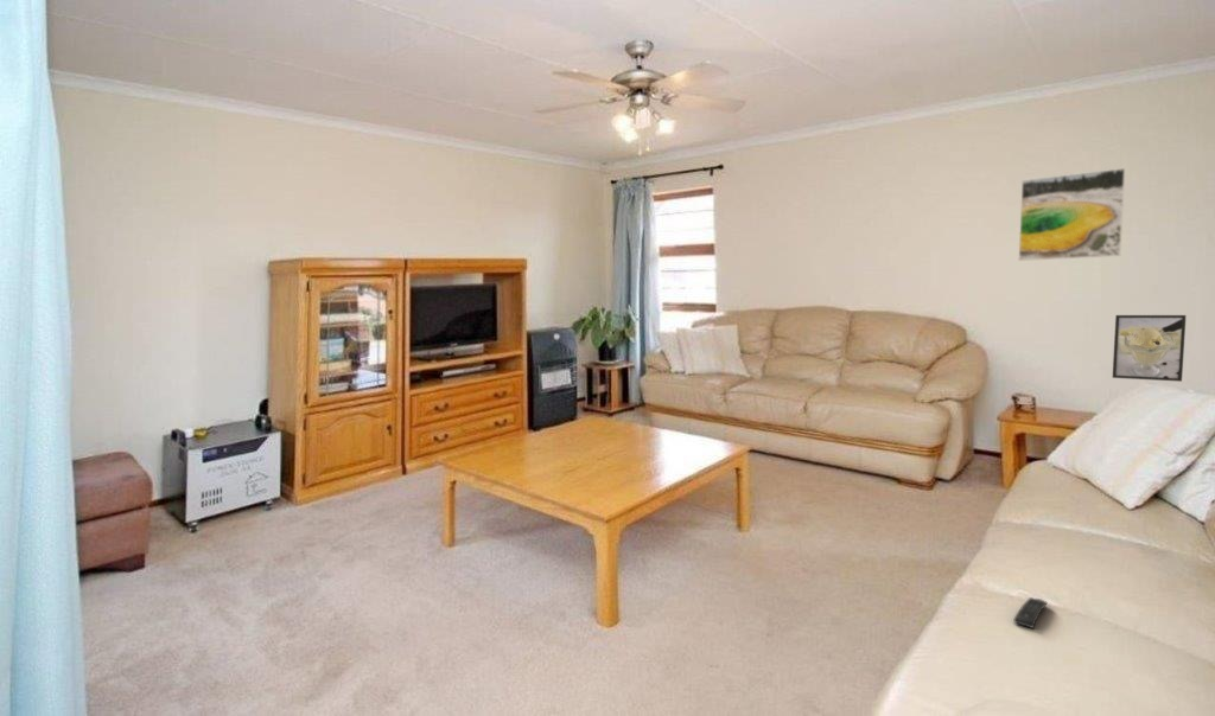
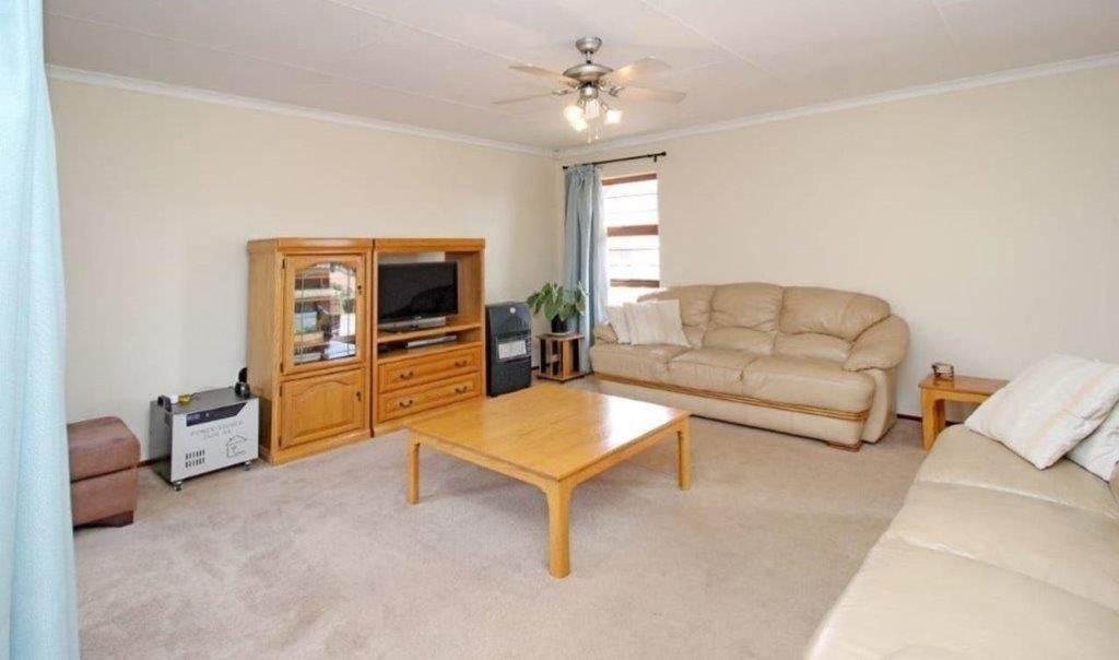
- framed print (1069, 216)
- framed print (1147, 347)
- remote control (1031, 609)
